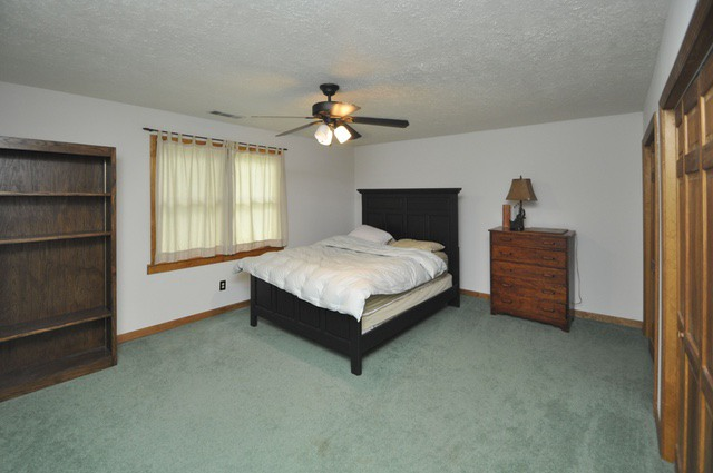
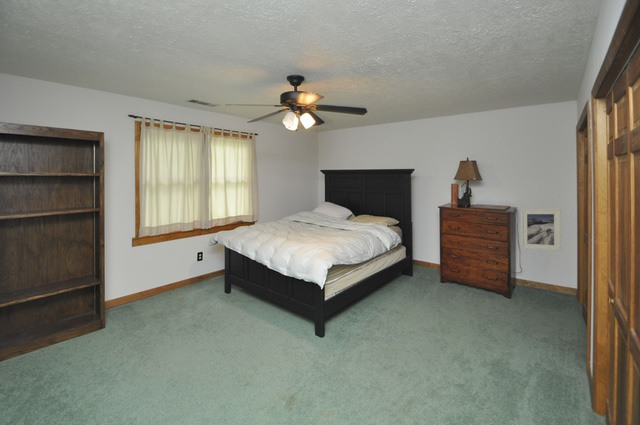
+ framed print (540, 229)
